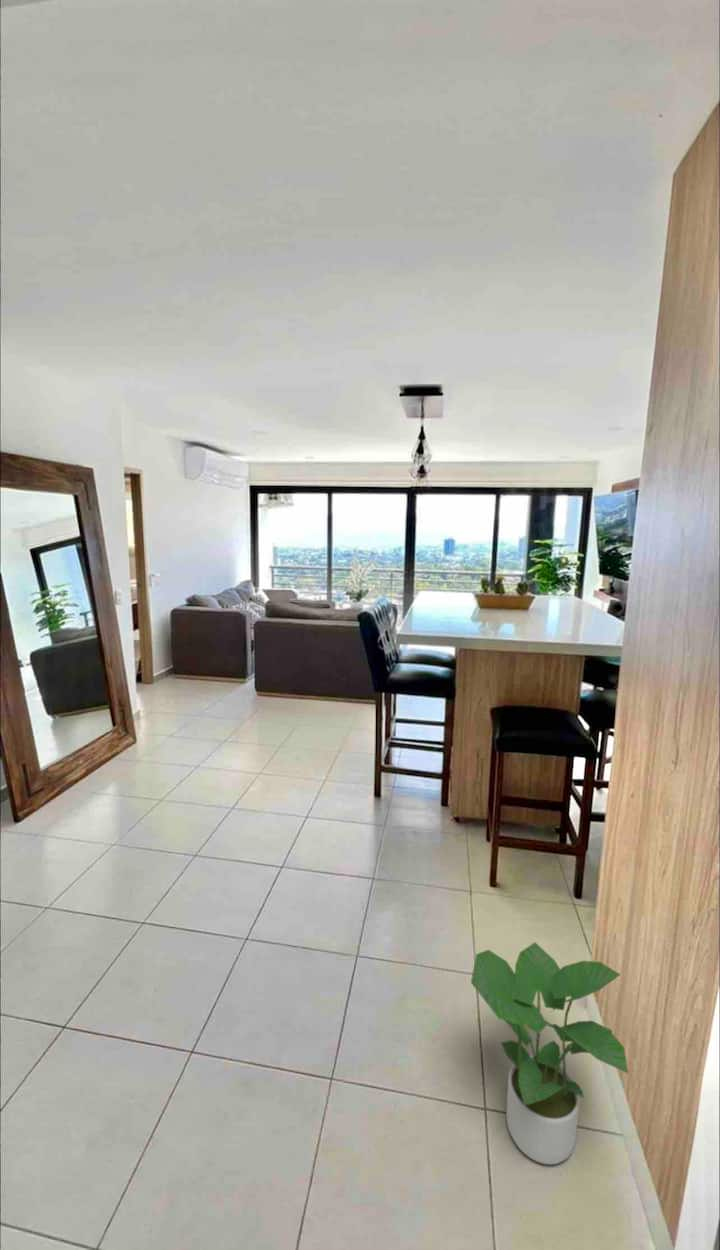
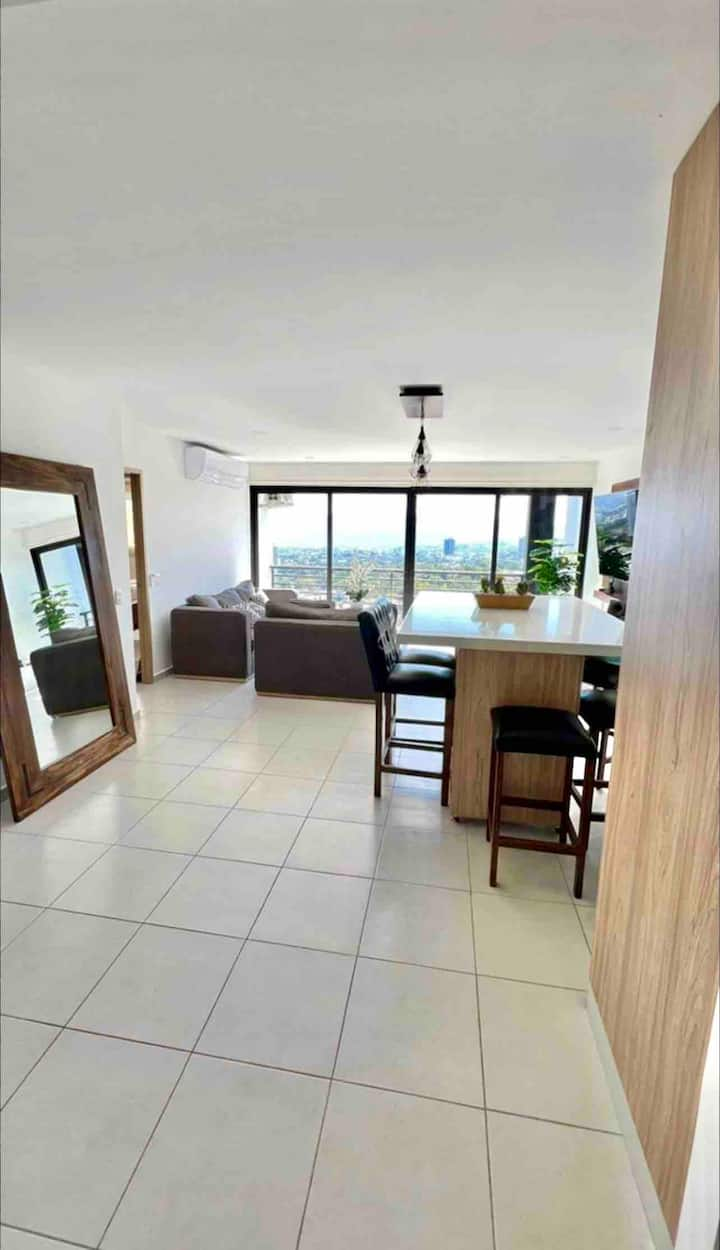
- potted plant (537, 1037)
